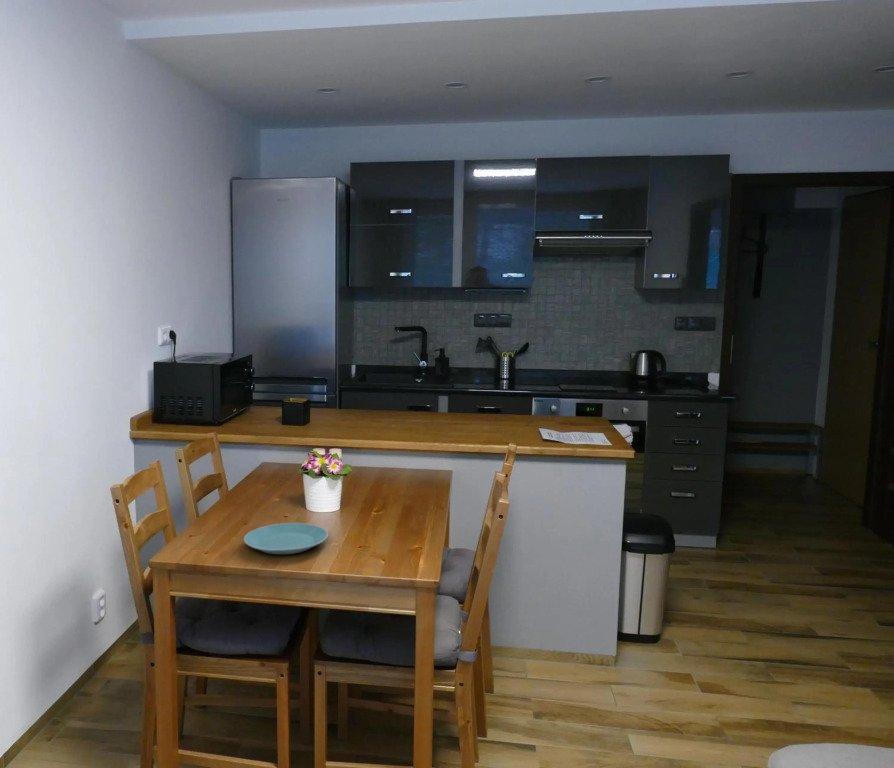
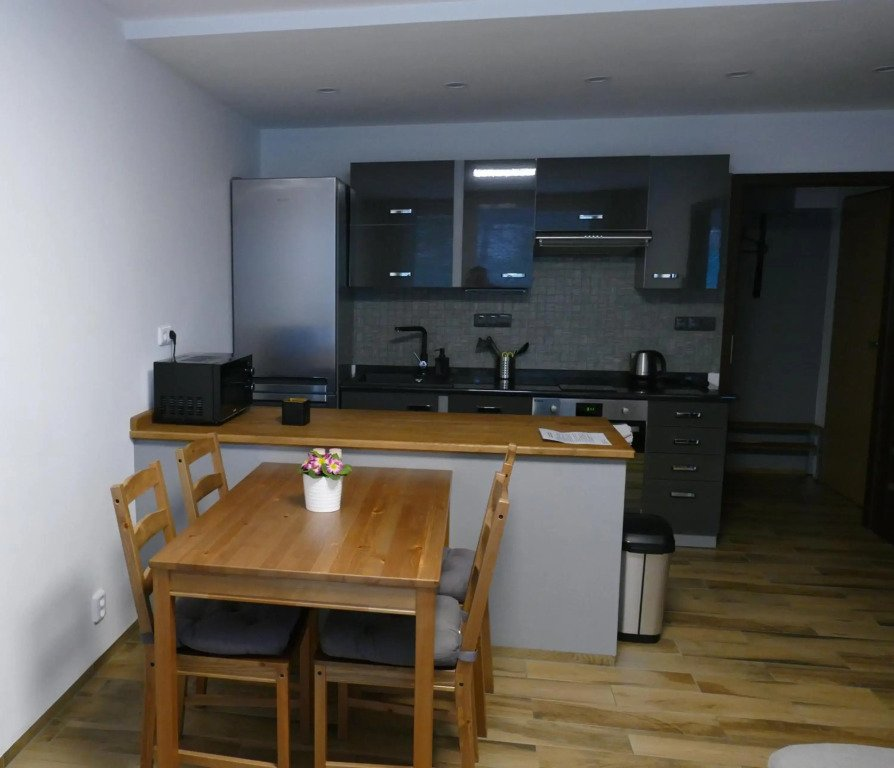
- plate (286, 539)
